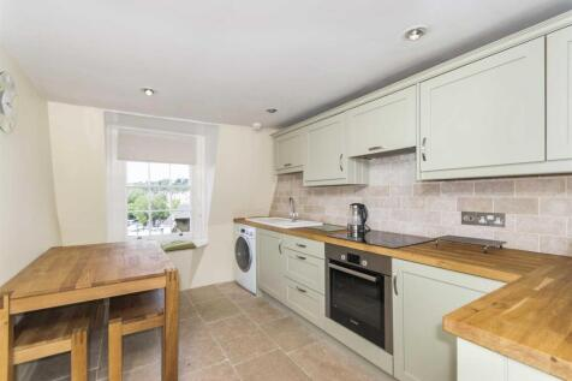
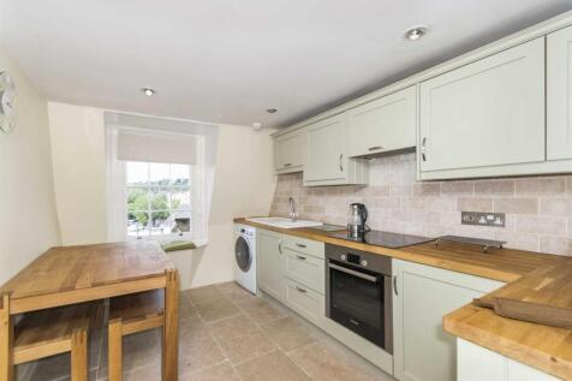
+ chopping board (524, 309)
